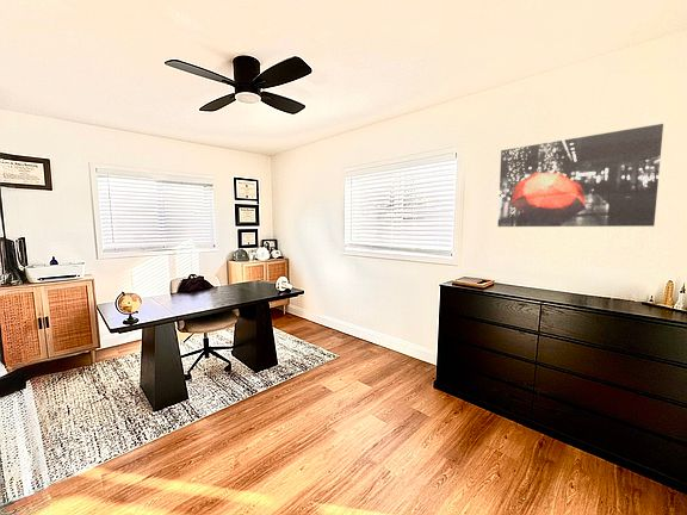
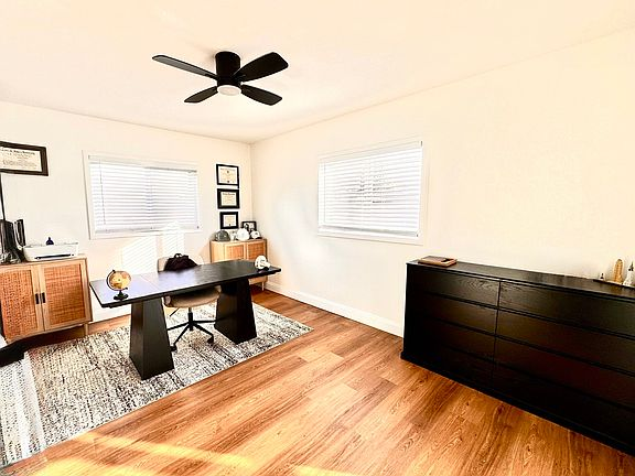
- wall art (568, 182)
